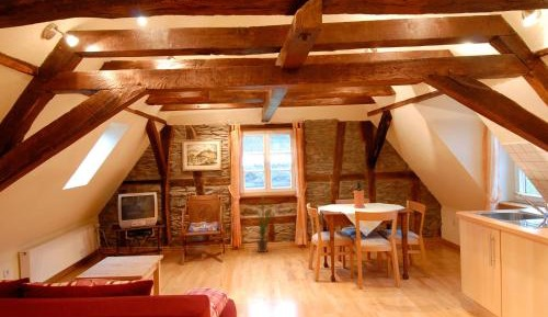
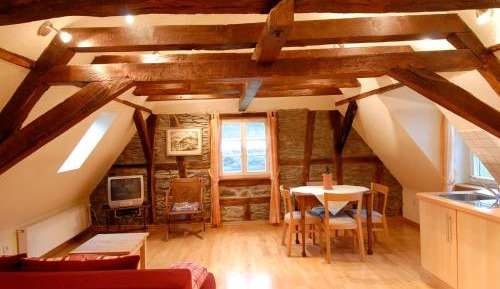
- house plant (261, 223)
